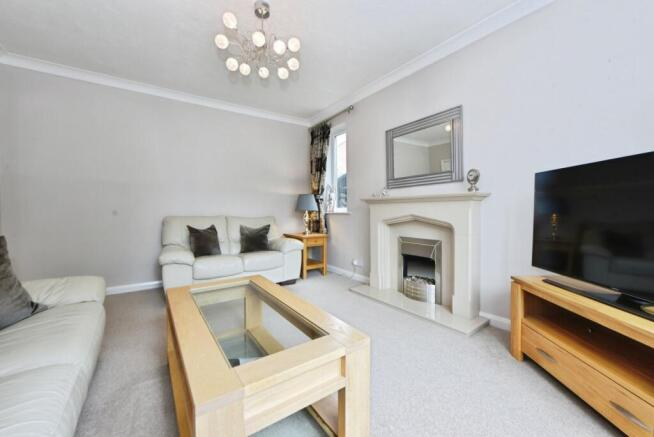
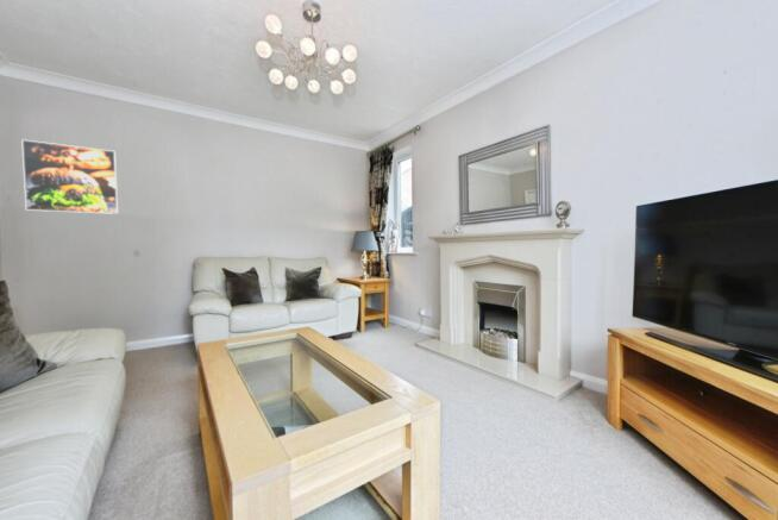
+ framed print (73, 178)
